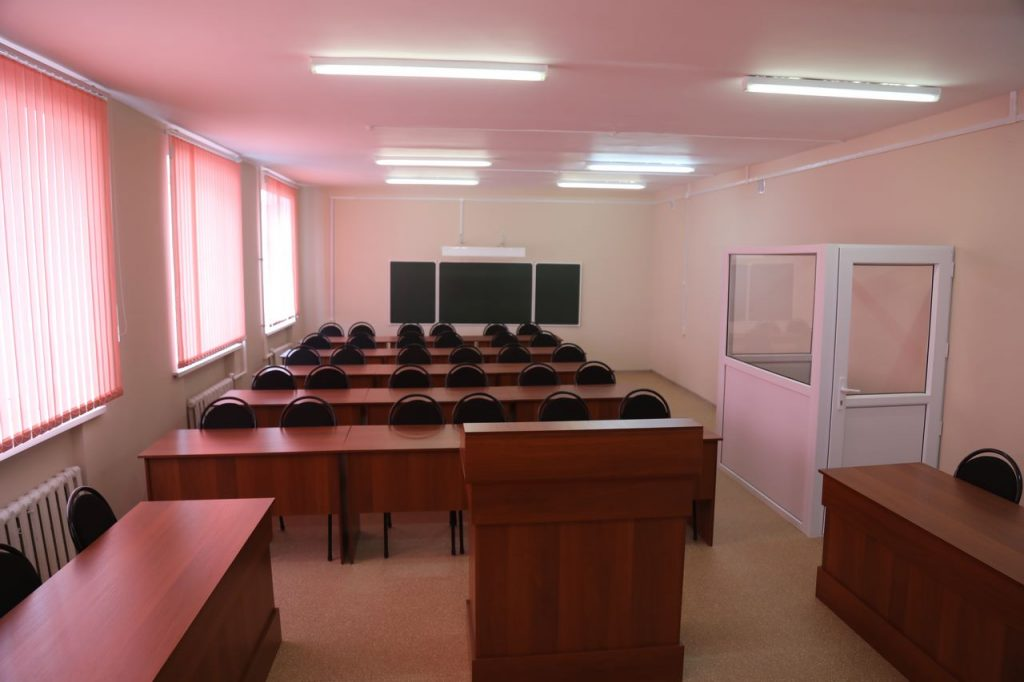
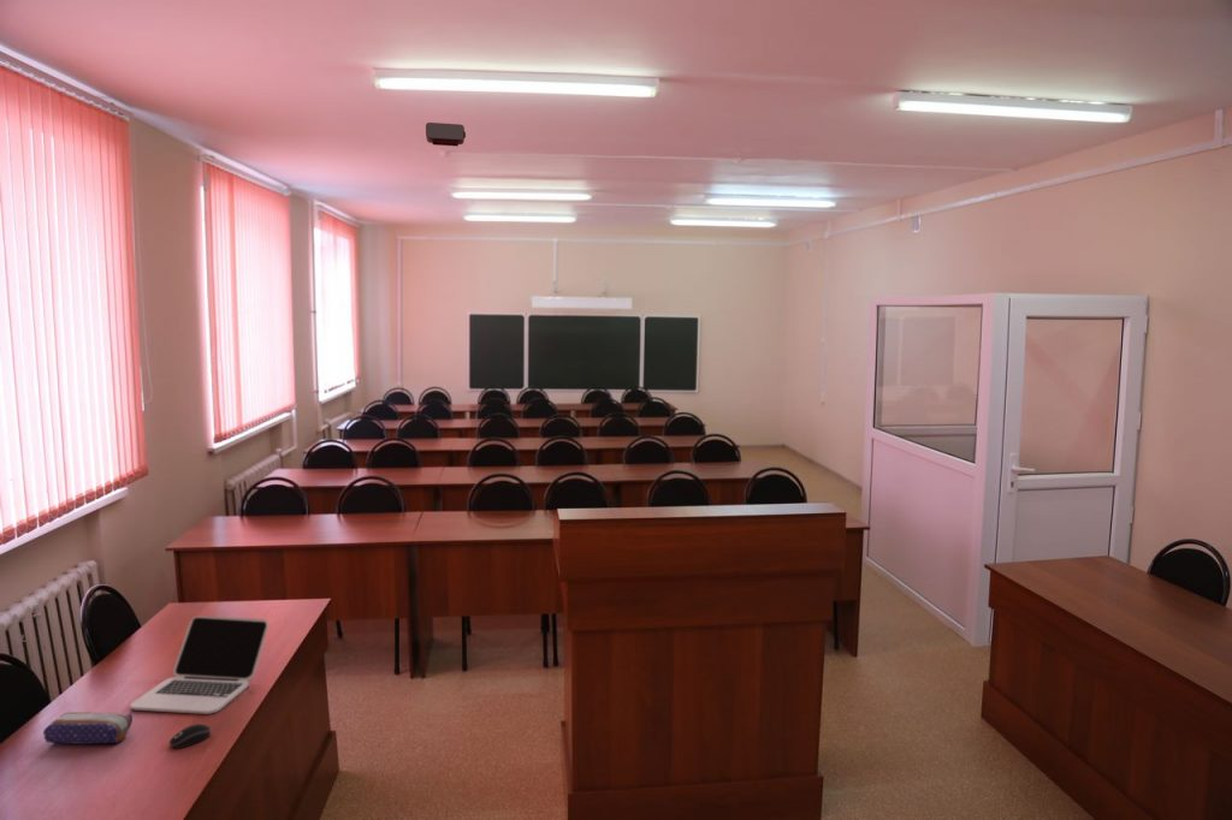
+ laptop (202, 661)
+ pencil case (88, 727)
+ computer mouse (190, 733)
+ projector (445, 135)
